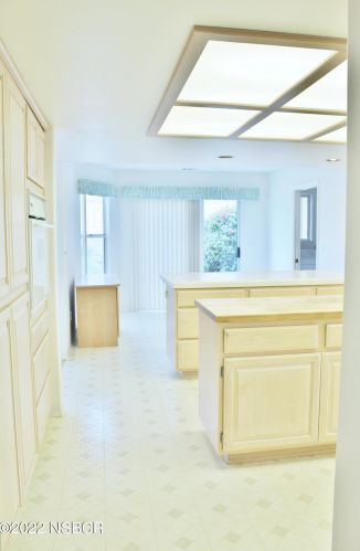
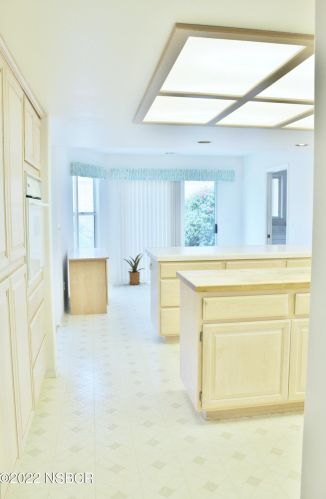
+ house plant (133, 268)
